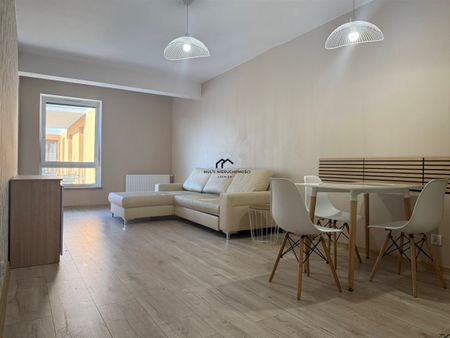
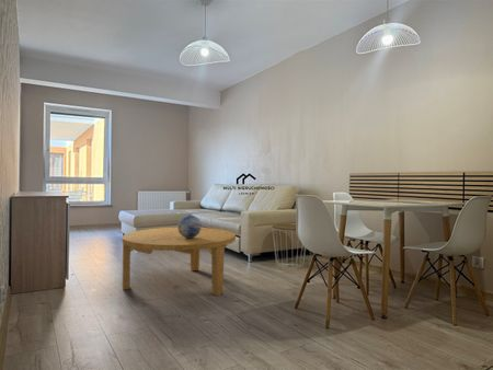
+ coffee table (182, 252)
+ decorative orb (190, 226)
